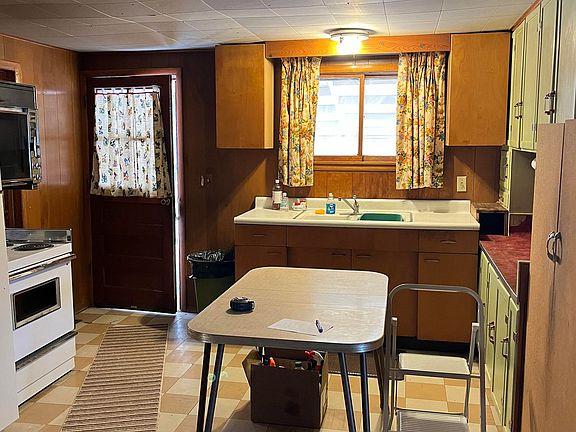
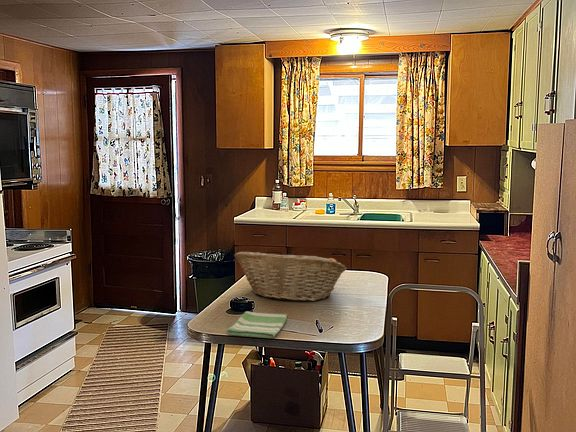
+ dish towel (258, 323)
+ fruit basket (289, 270)
